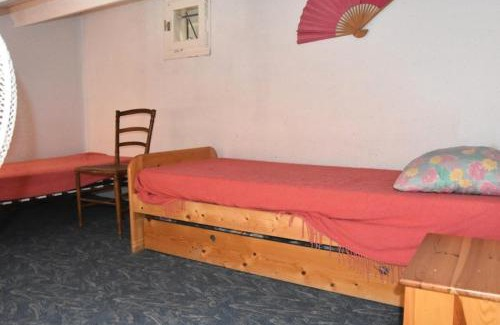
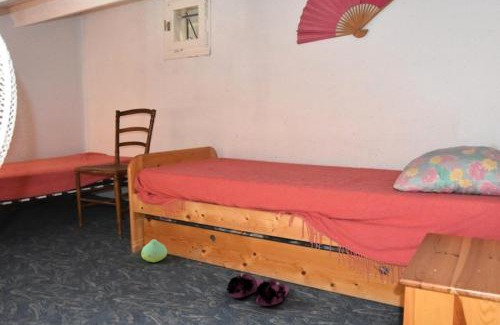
+ plush toy (154, 249)
+ slippers (259, 284)
